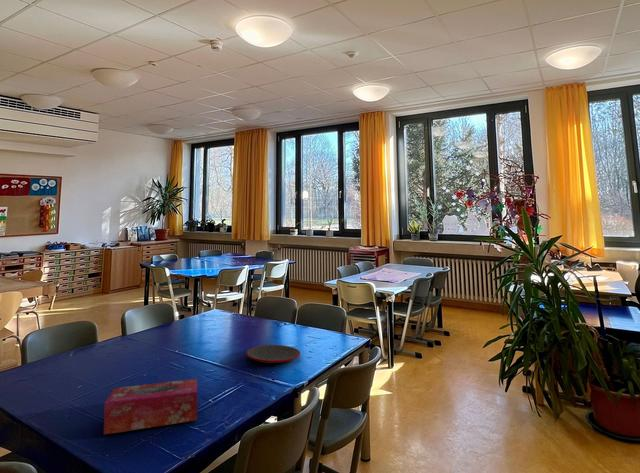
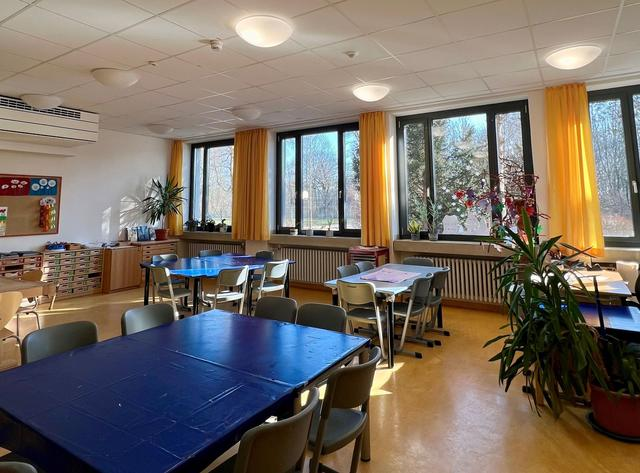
- plate (273, 354)
- tissue box (154, 403)
